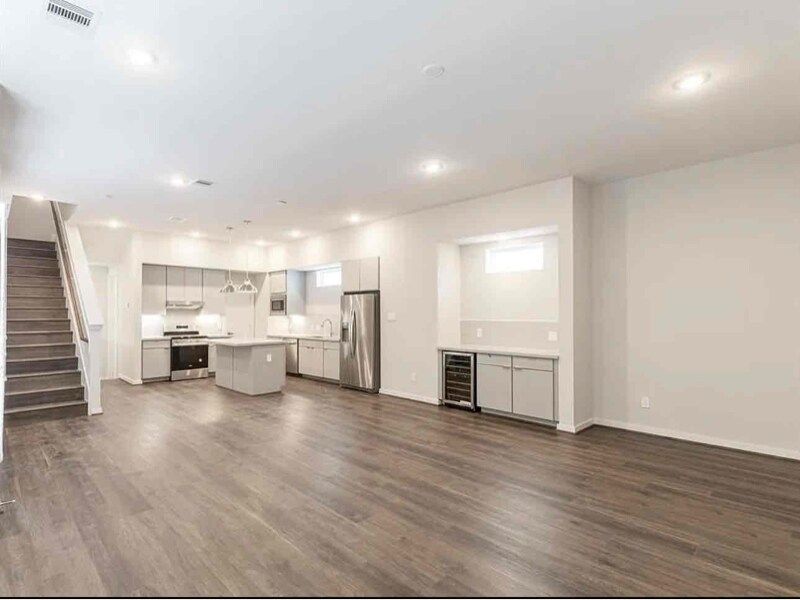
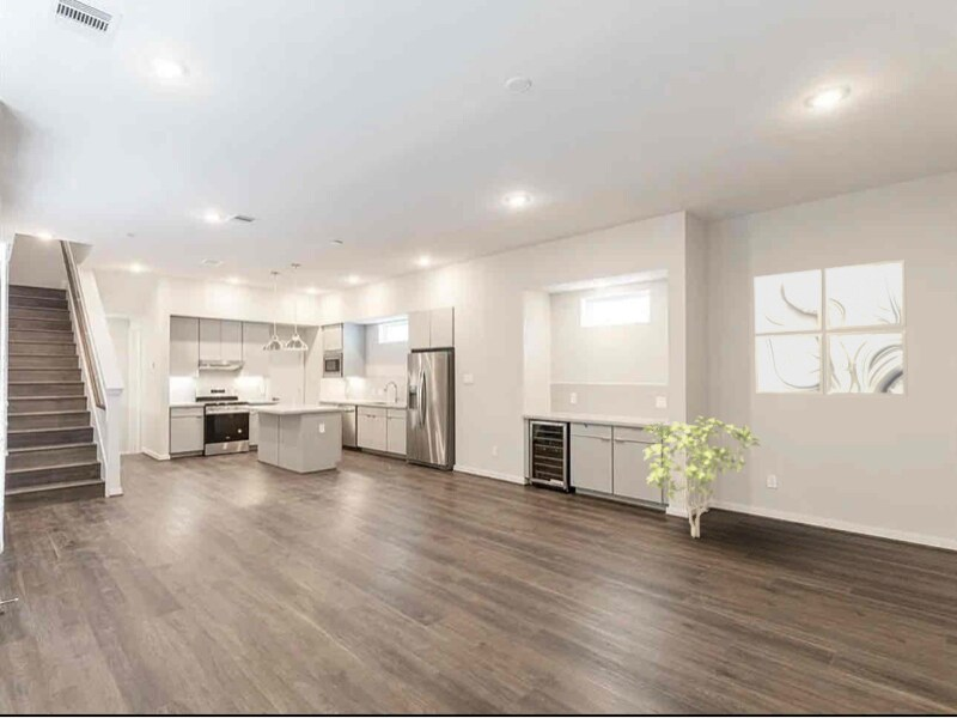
+ wall art (822, 329)
+ shrub (696, 476)
